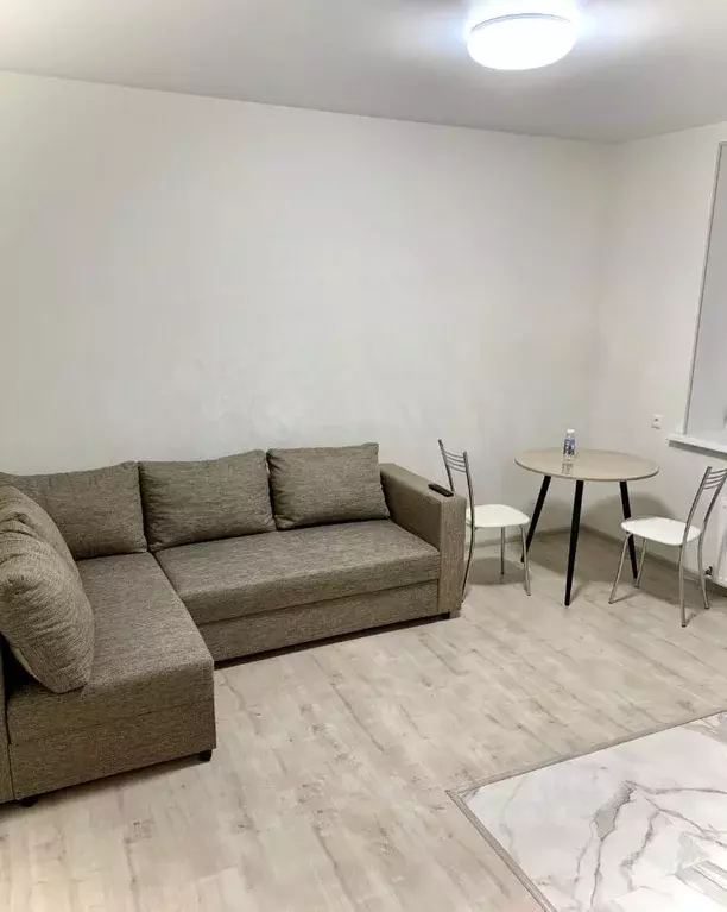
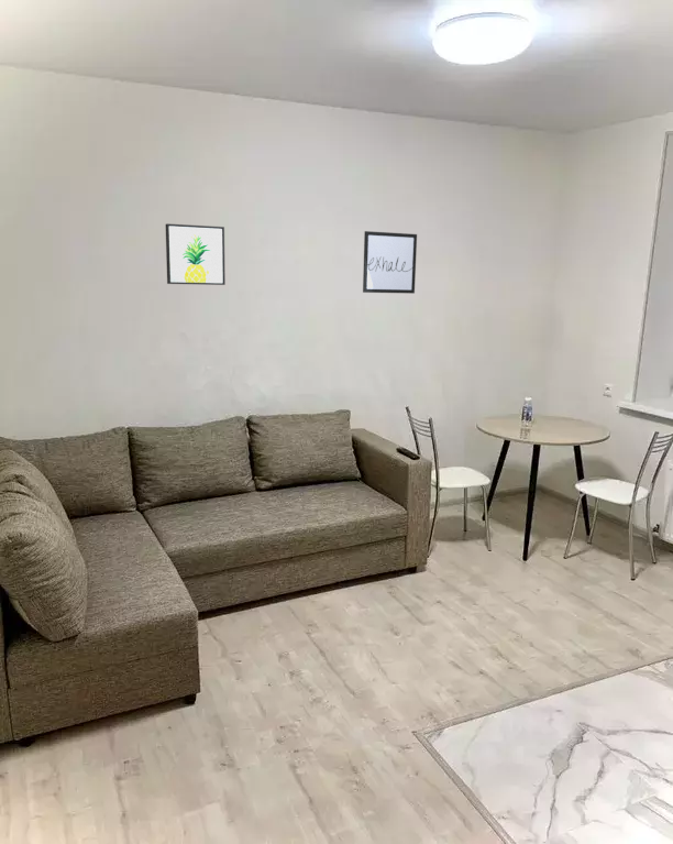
+ wall art (389, 263)
+ wall art (196, 254)
